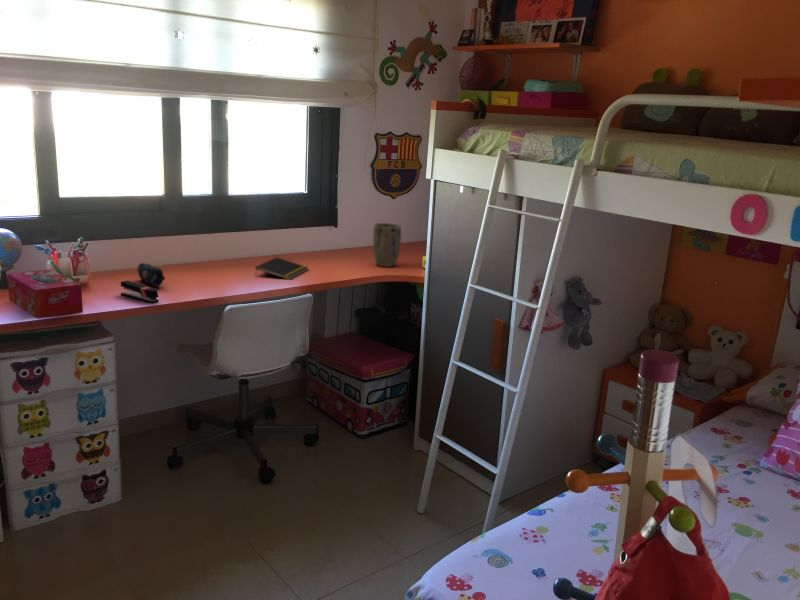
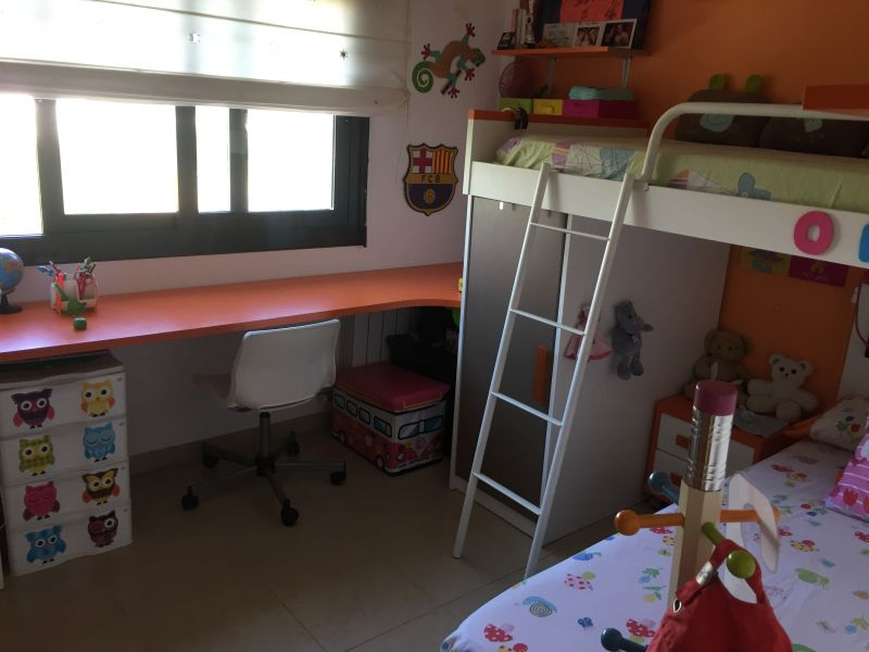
- plant pot (386, 245)
- pencil case (150, 274)
- notepad (282, 268)
- stapler (139, 291)
- tissue box (44, 292)
